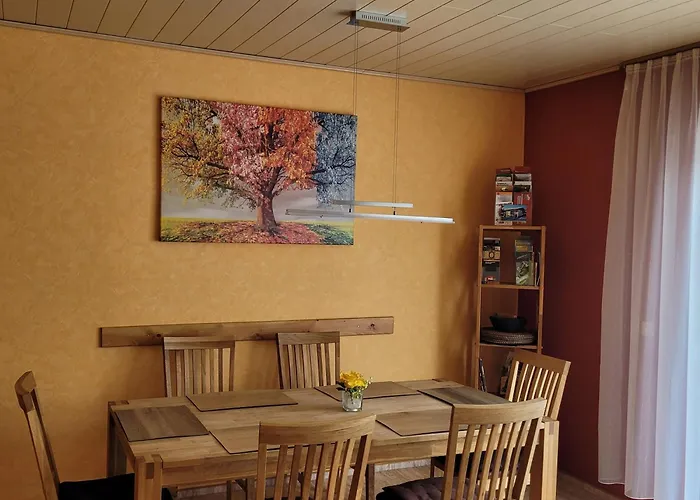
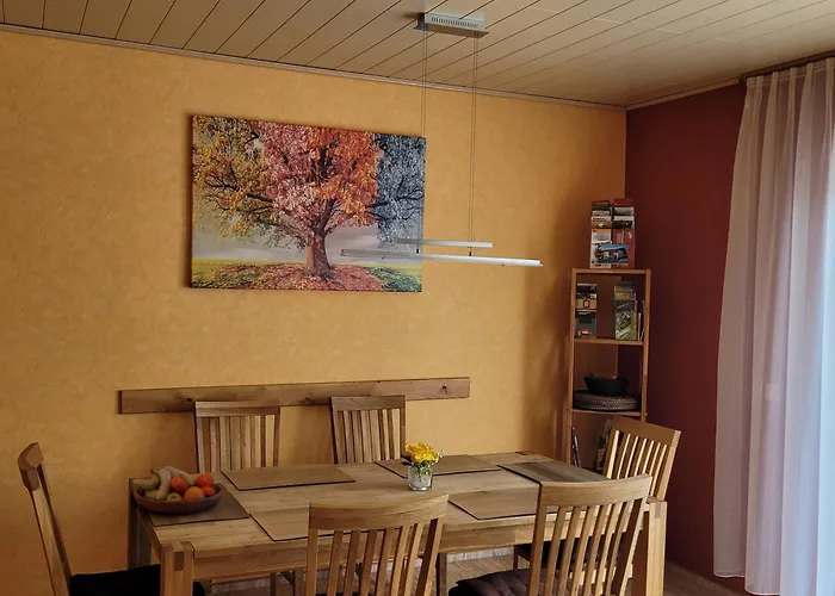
+ fruit bowl (178, 486)
